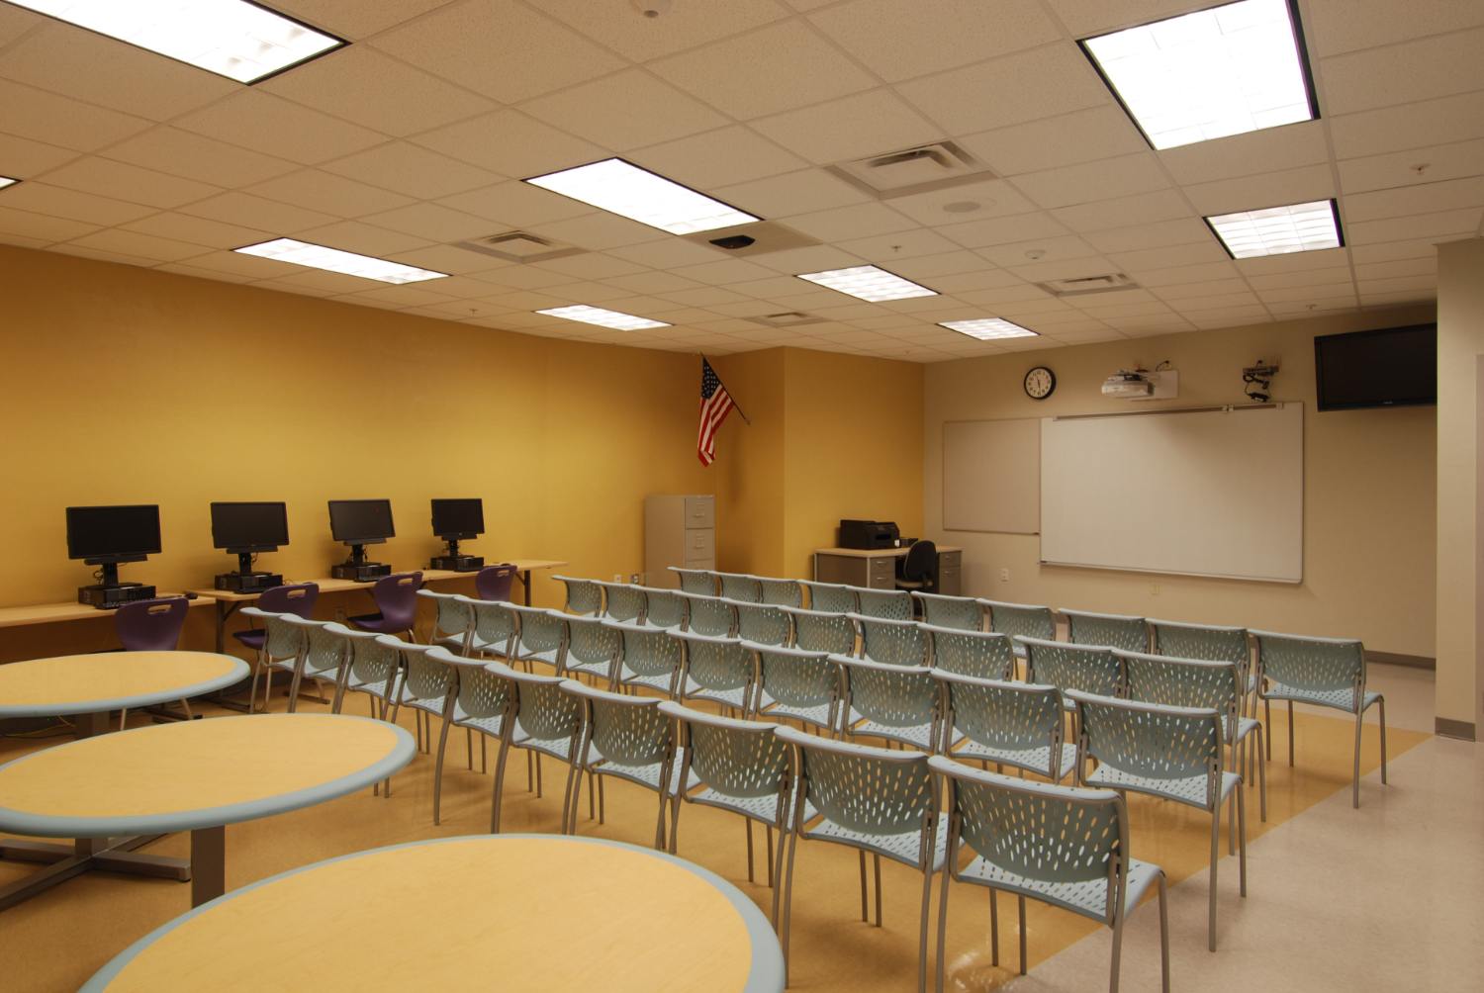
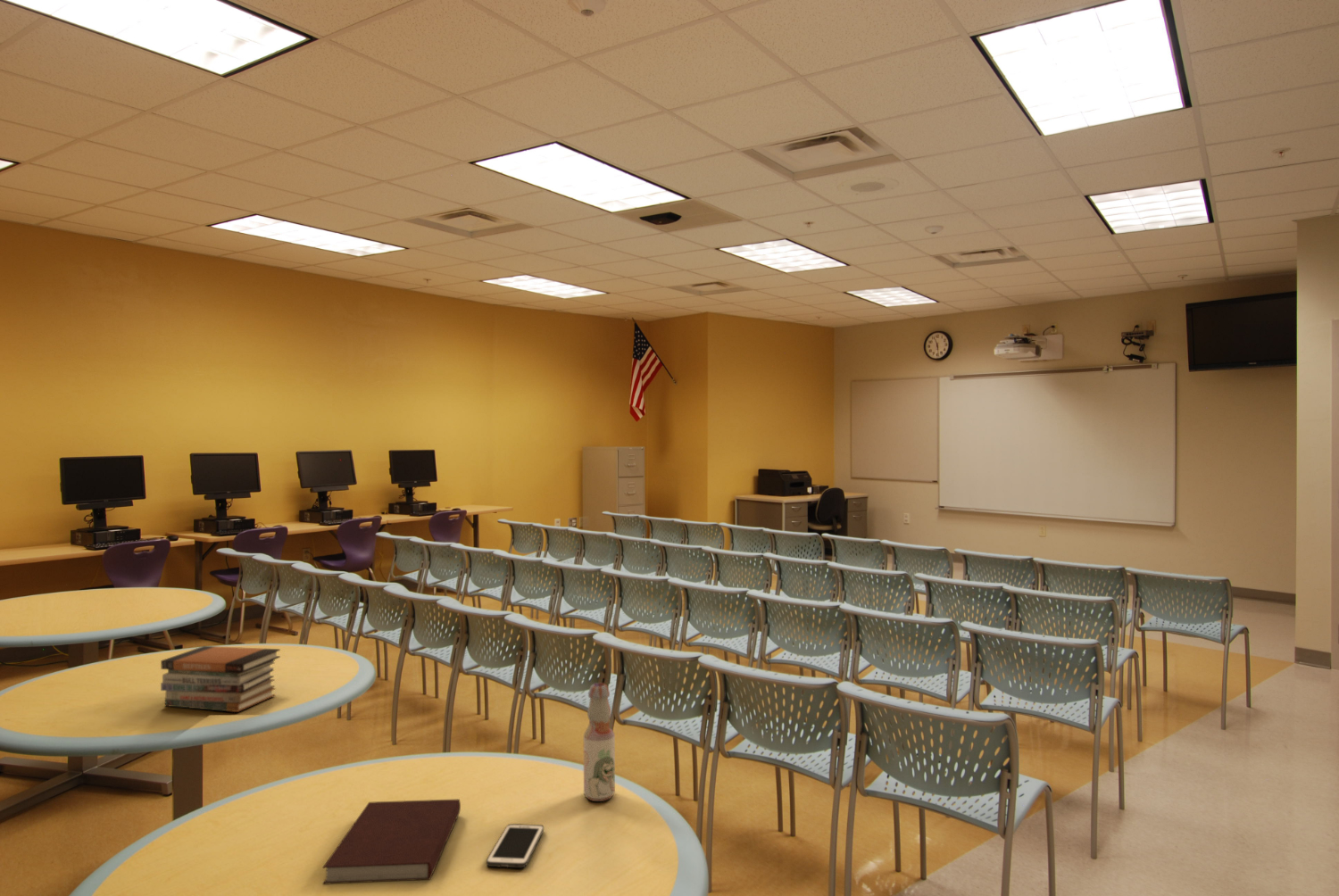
+ notebook (397, 837)
+ cell phone (516, 844)
+ book stack (220, 677)
+ bottle (599, 740)
